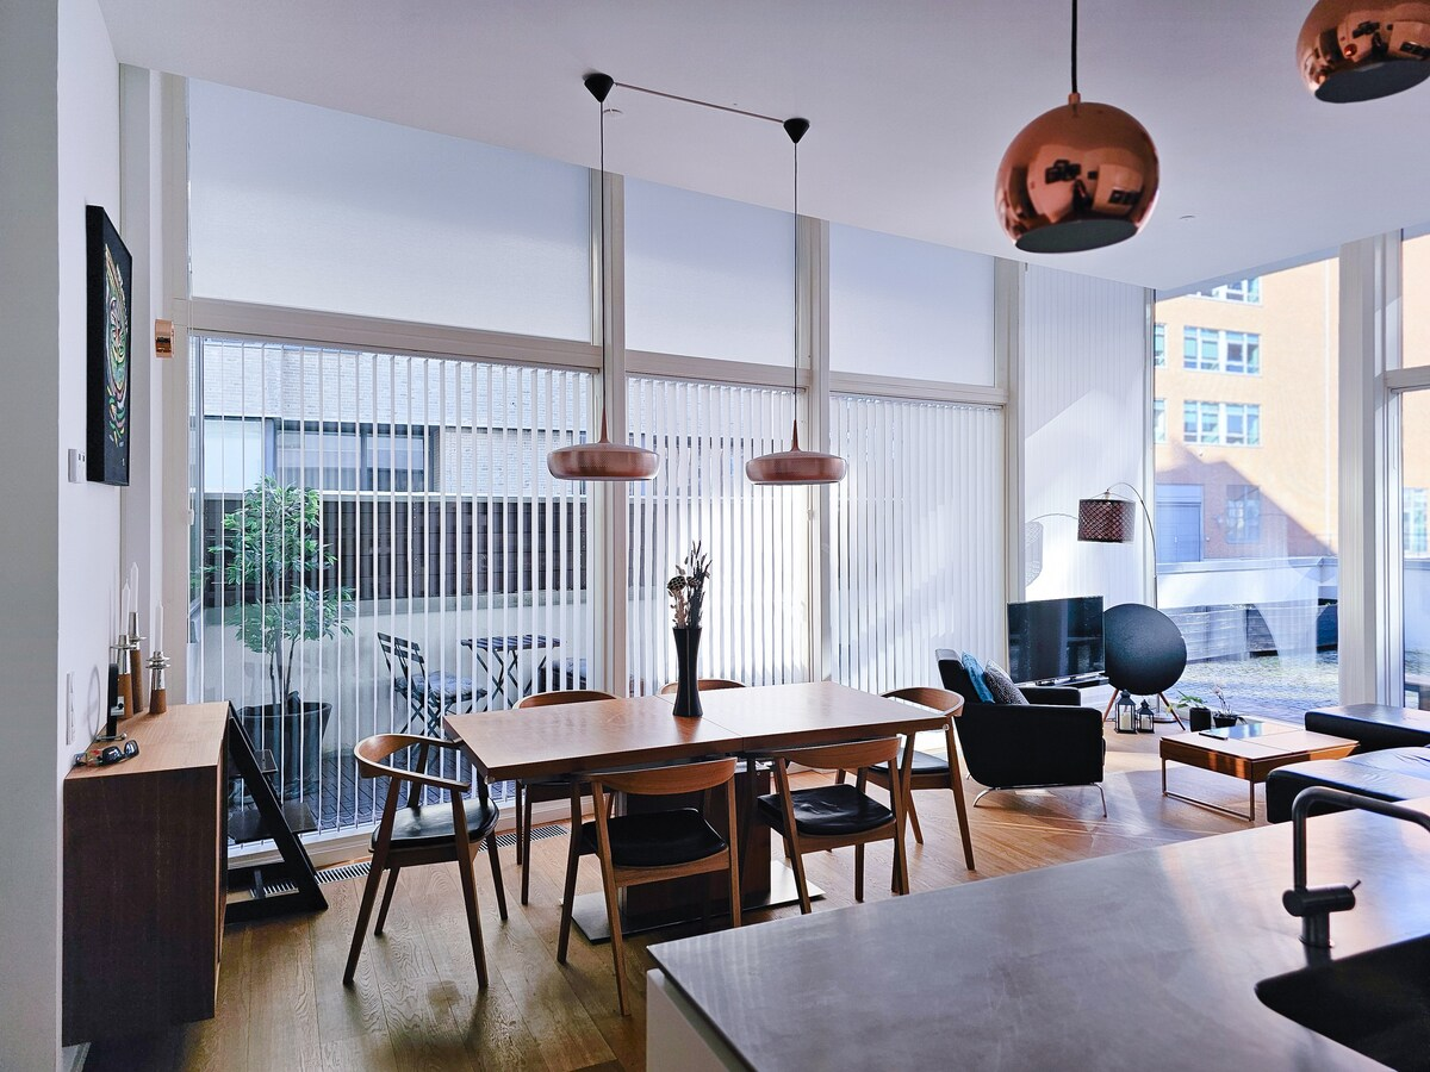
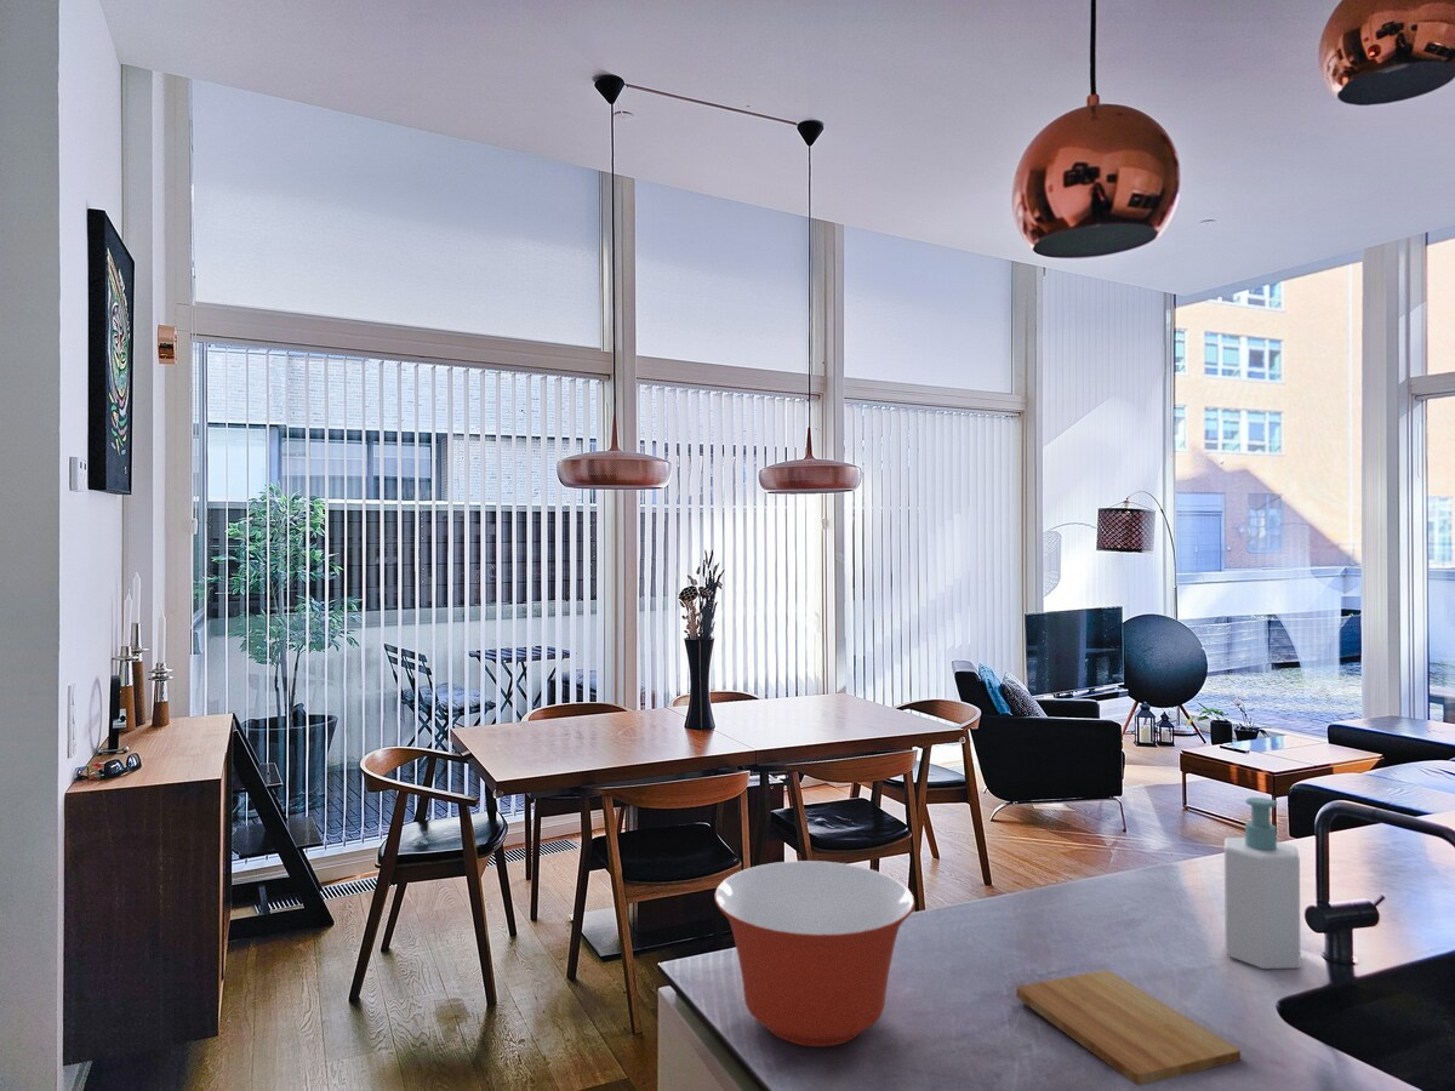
+ cutting board (1120, 1021)
+ soap bottle (1261, 876)
+ mixing bowl (814, 956)
